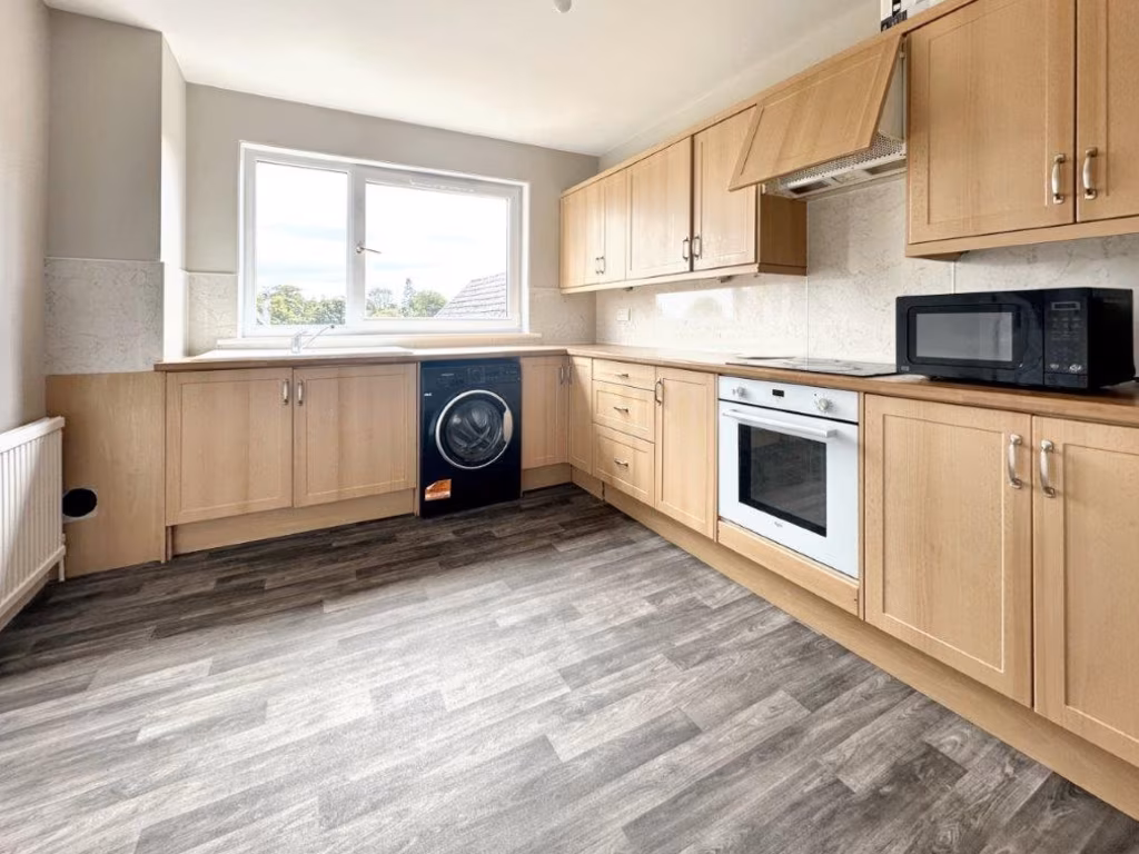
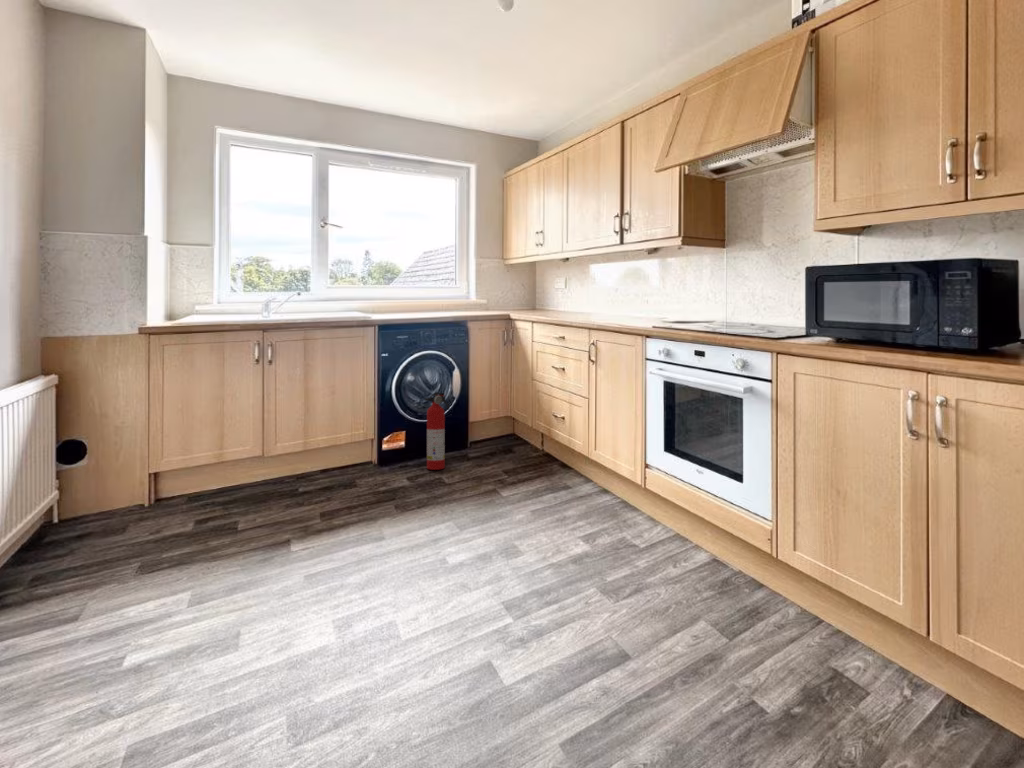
+ fire extinguisher (437, 430)
